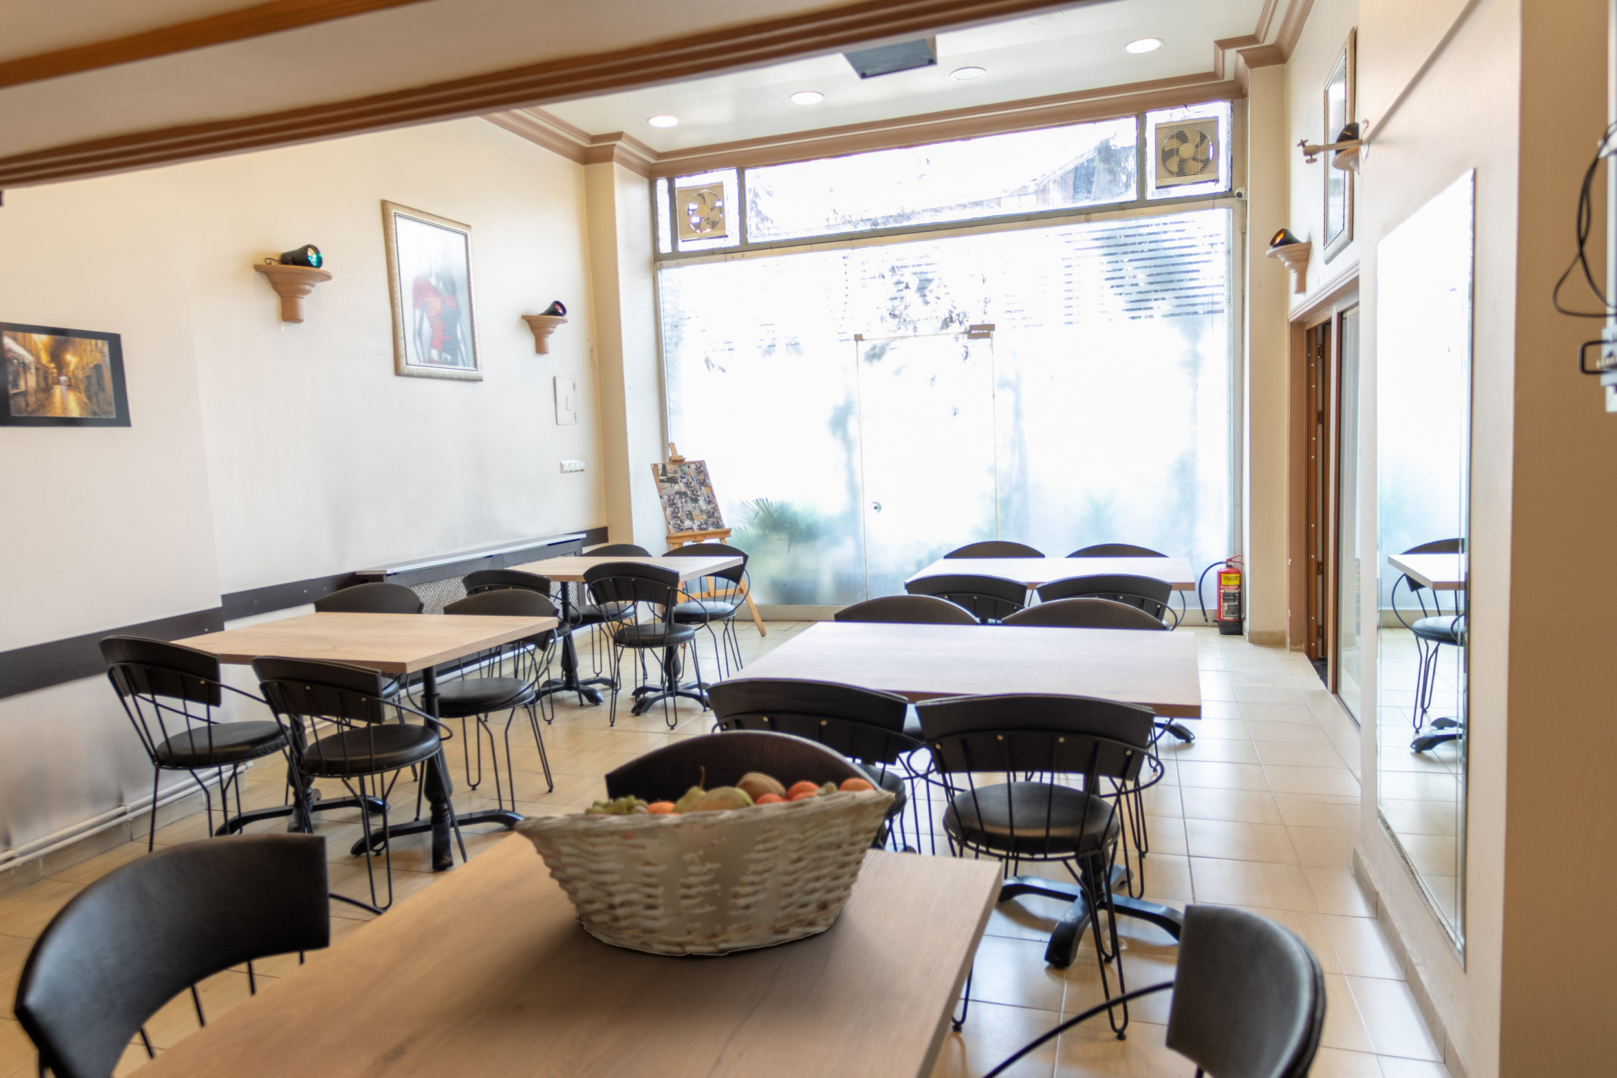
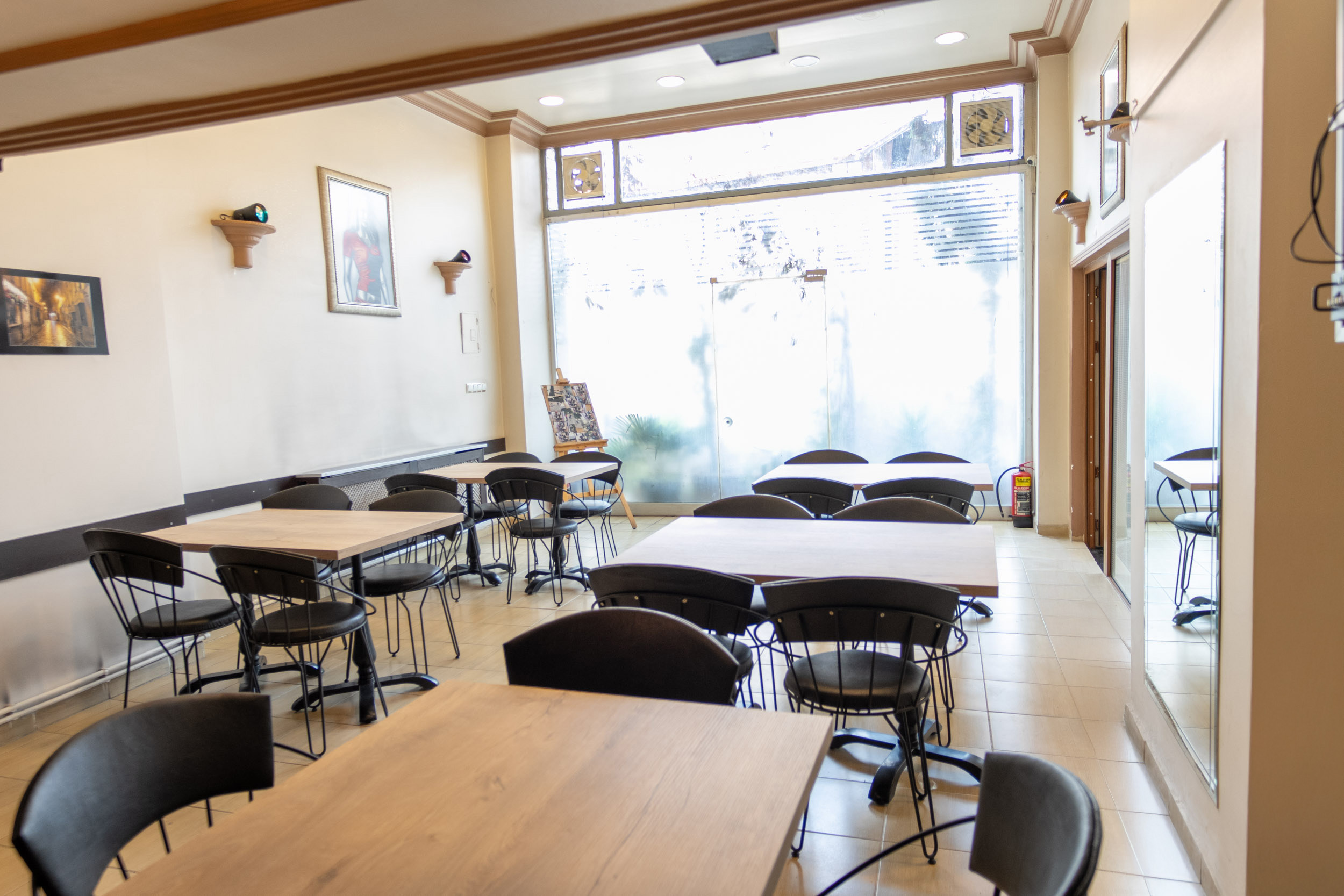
- fruit basket (709, 839)
